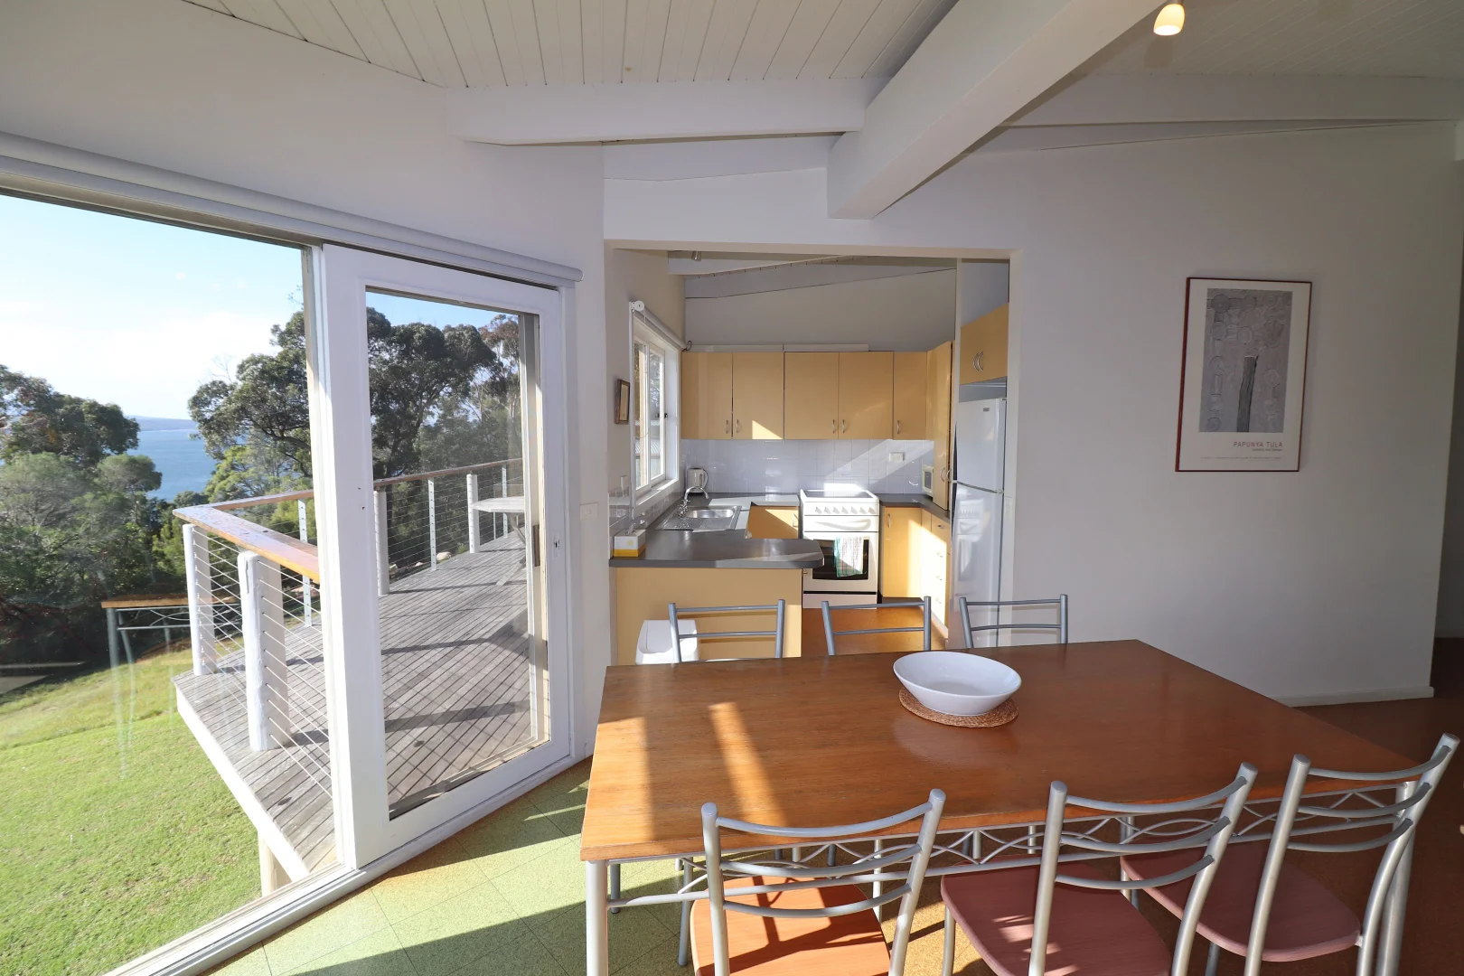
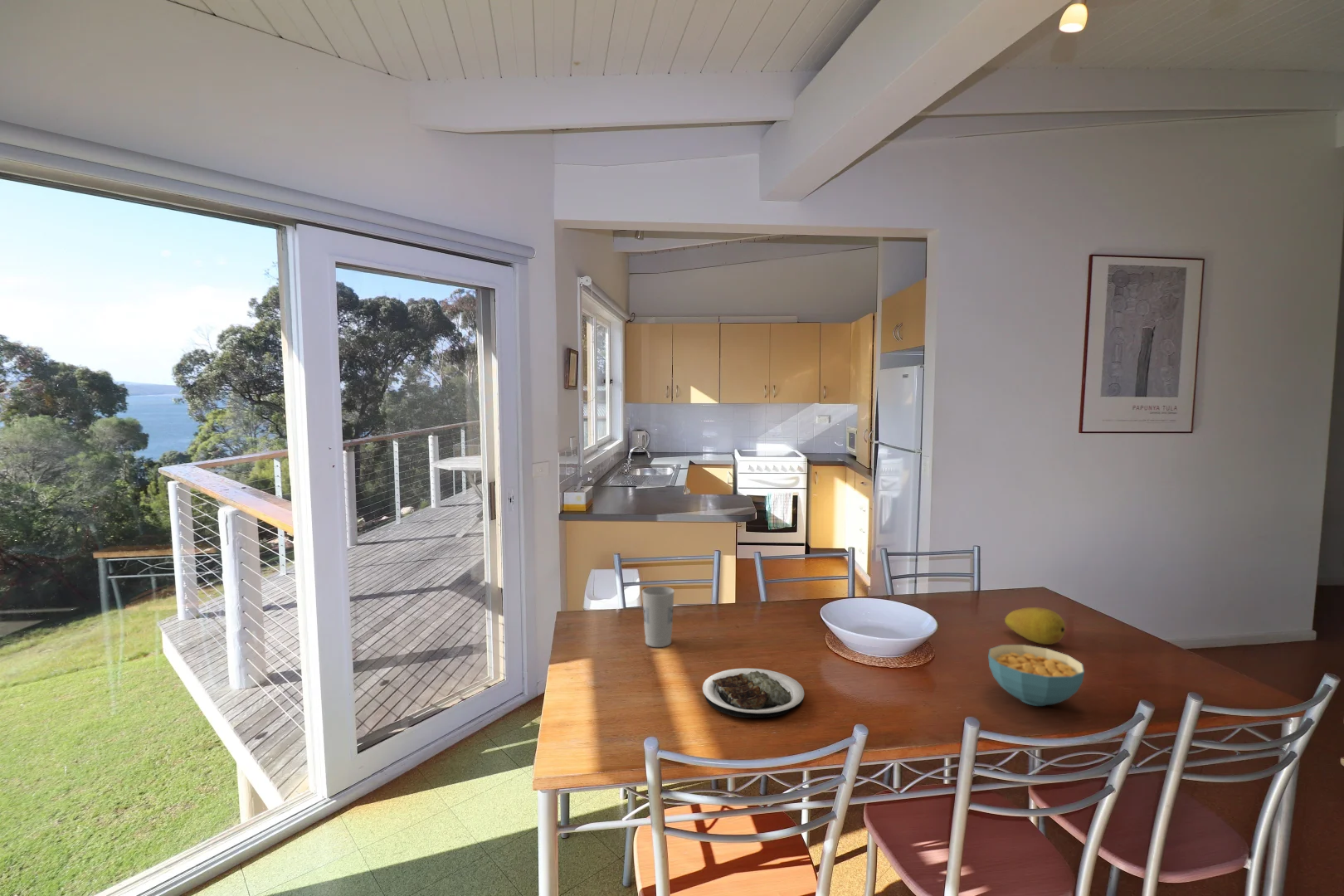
+ cup (658, 616)
+ cereal bowl (1034, 679)
+ fruit (1034, 622)
+ plate (752, 688)
